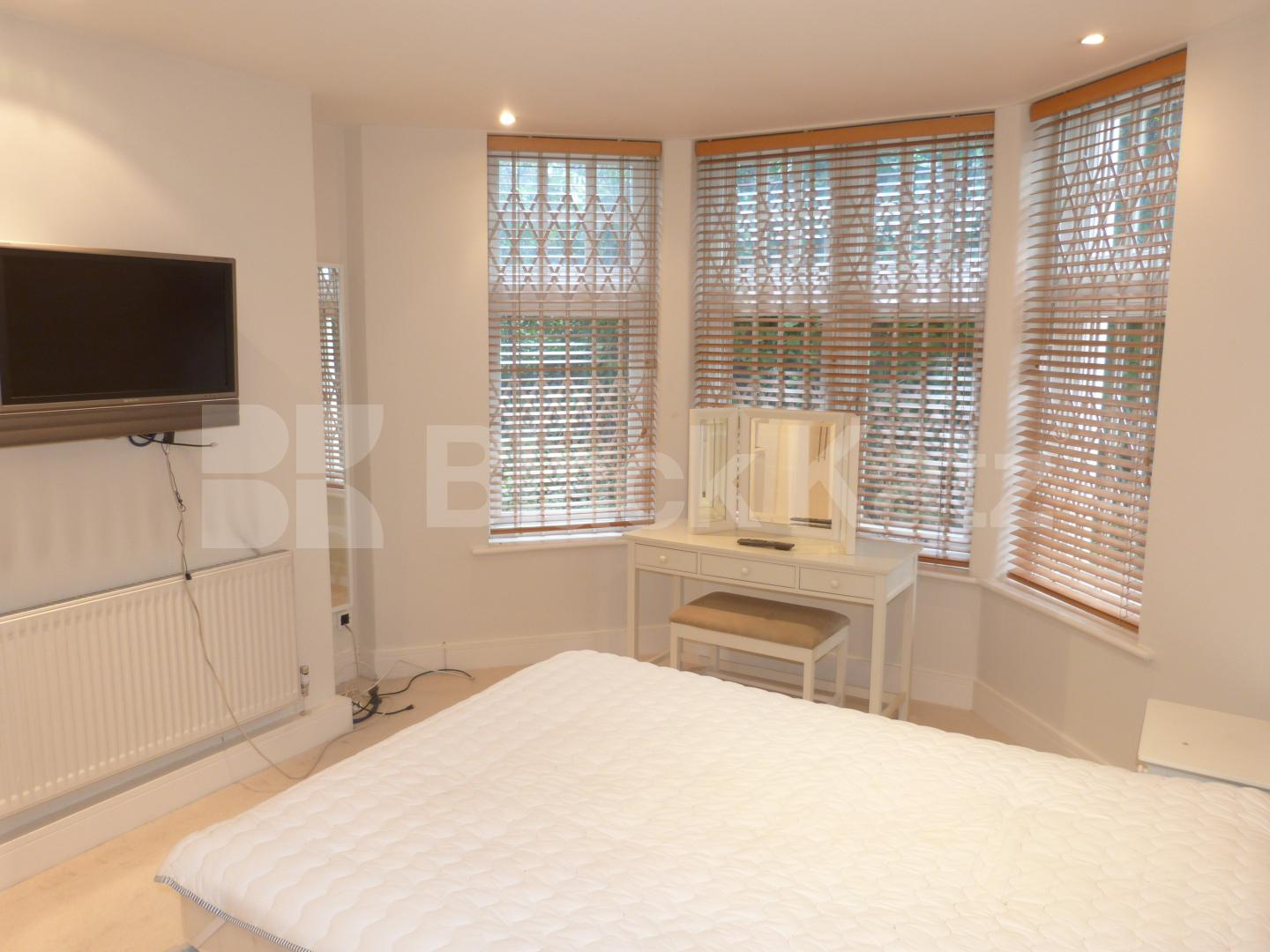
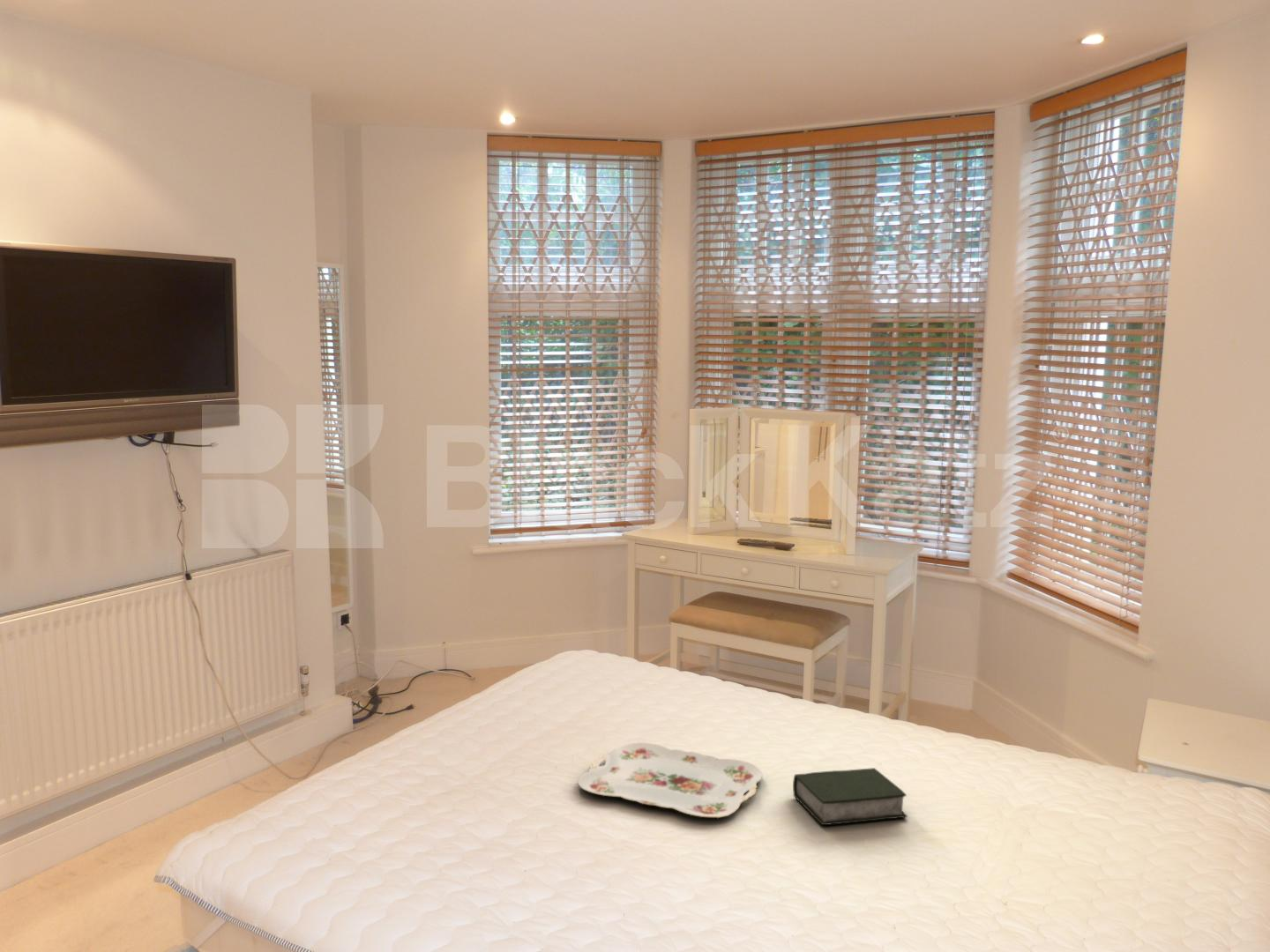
+ serving tray (671, 779)
+ book (848, 794)
